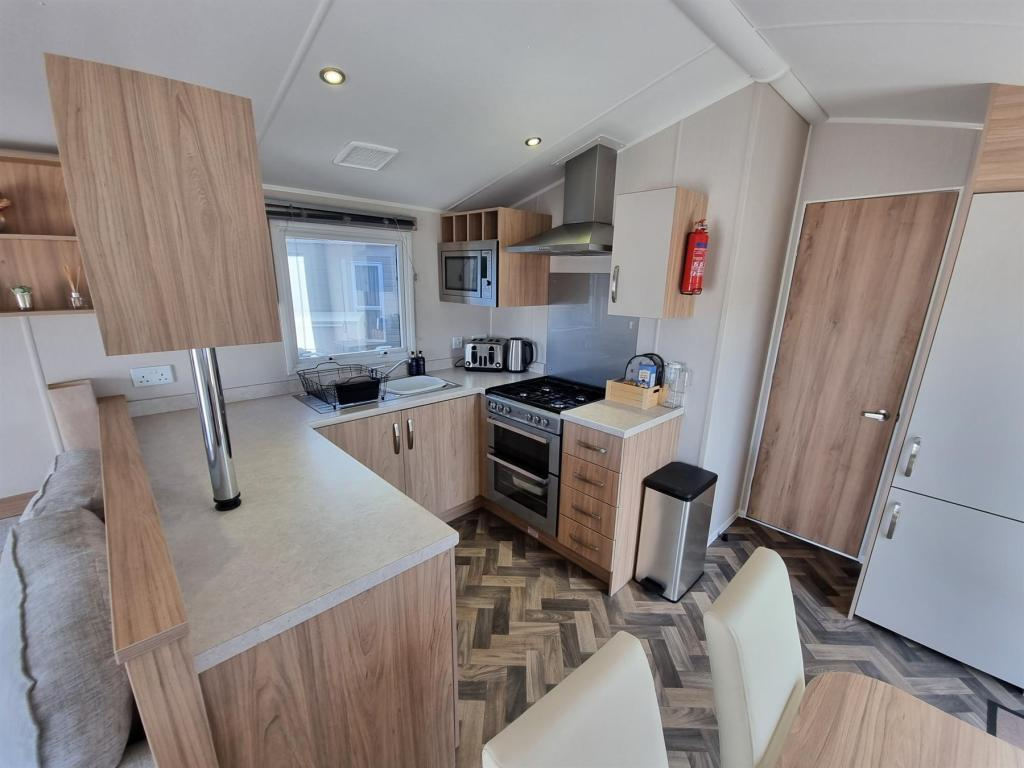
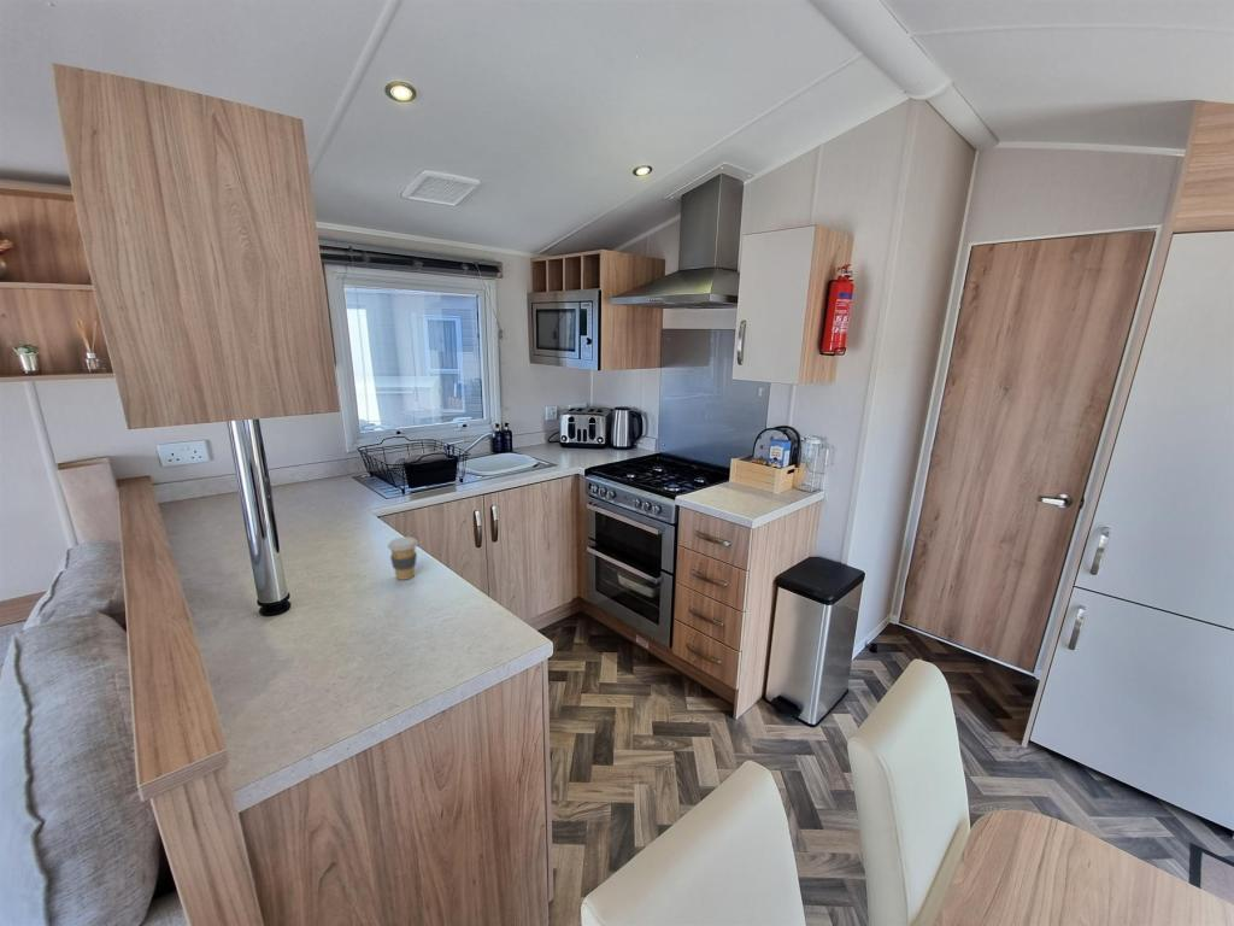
+ coffee cup (404, 558)
